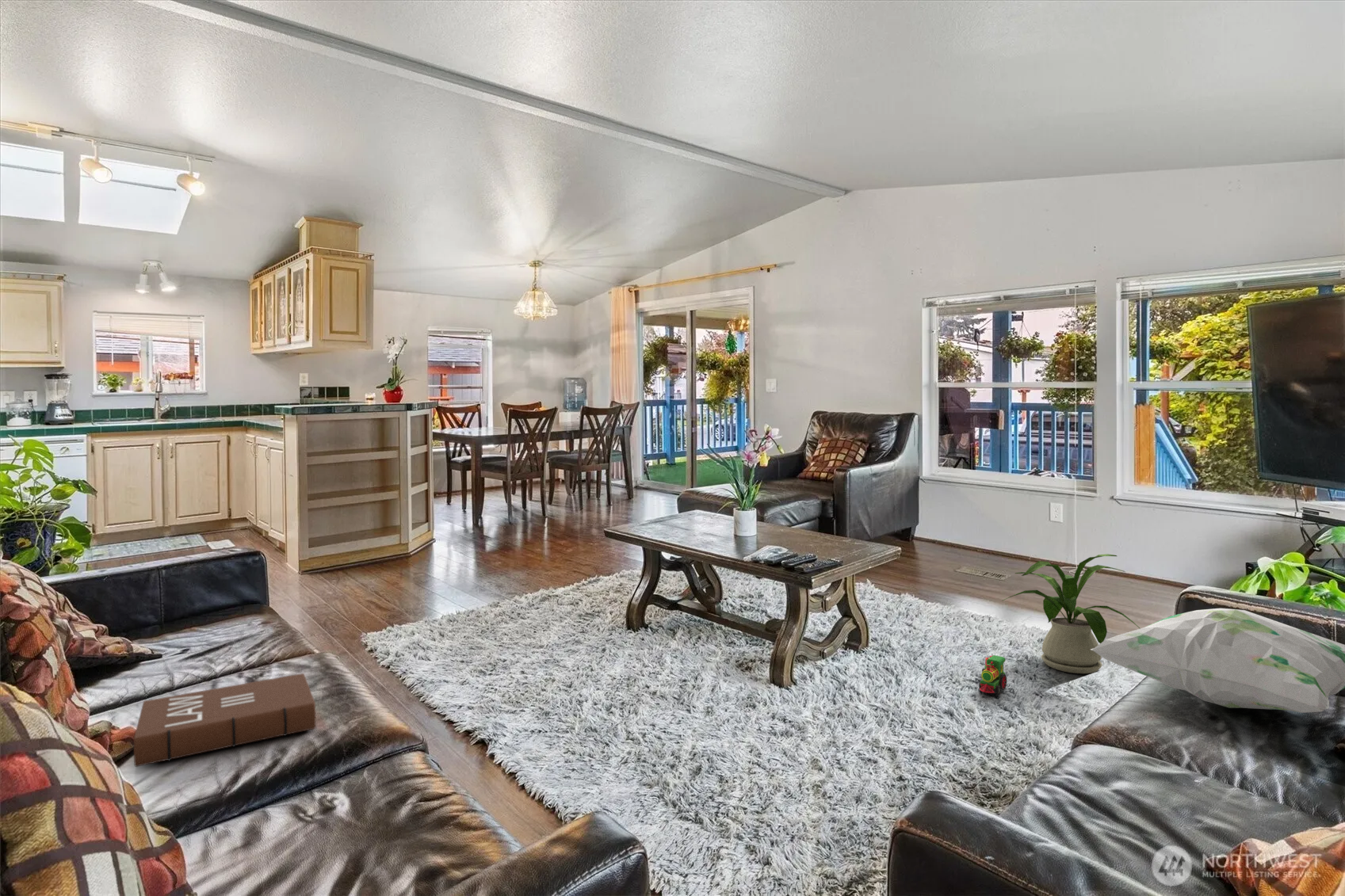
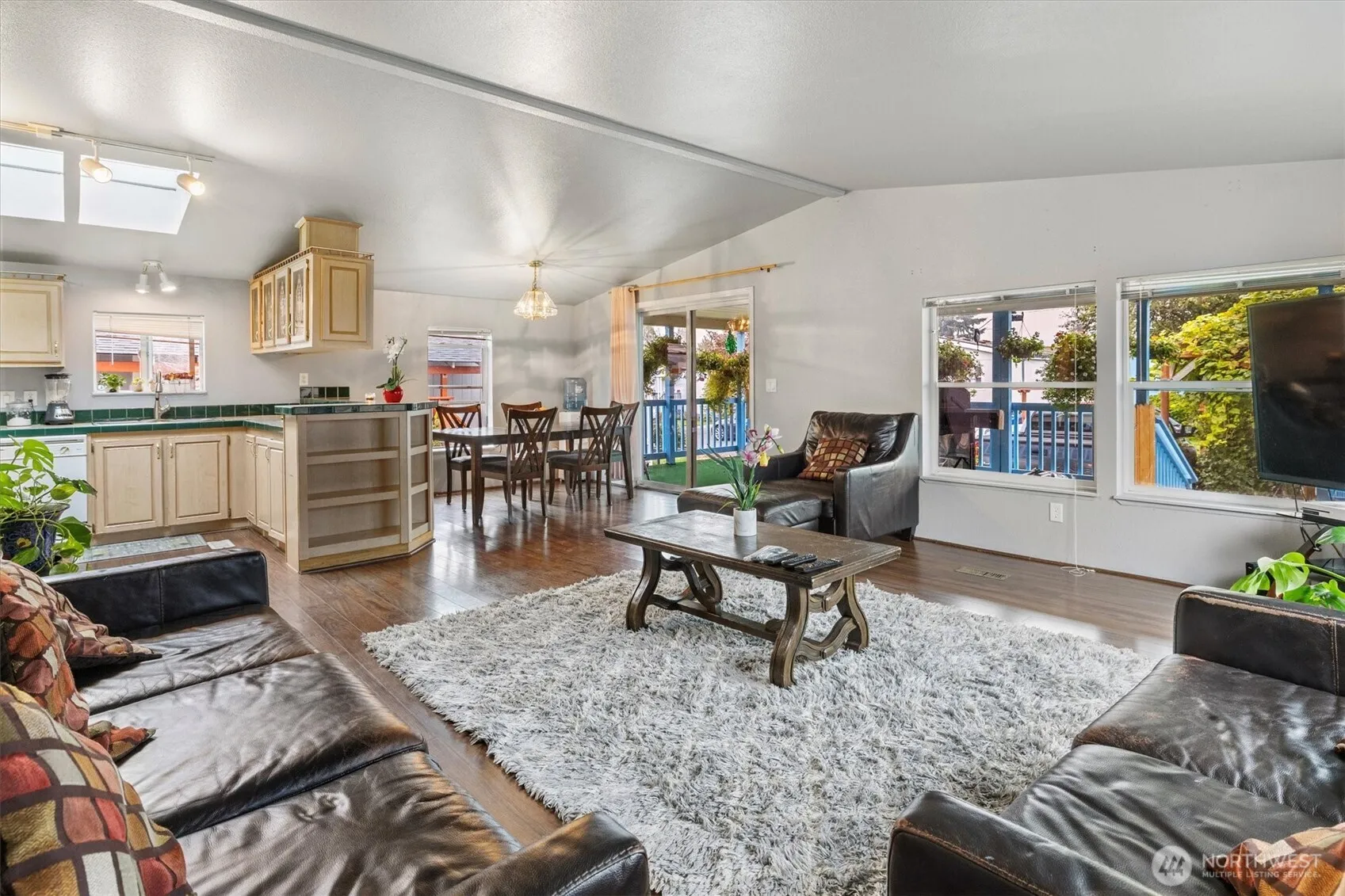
- house plant (1068, 604)
- decorative pillow (1231, 655)
- toy train (989, 670)
- book (229, 715)
